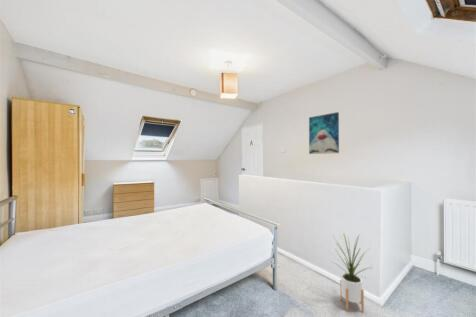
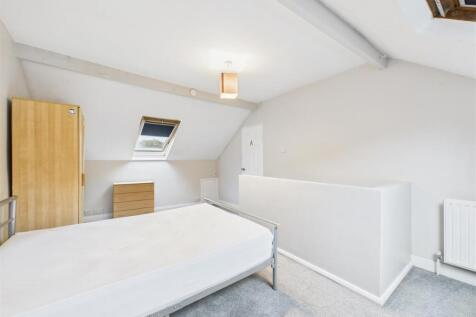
- wall art (323, 134)
- house plant (352, 269)
